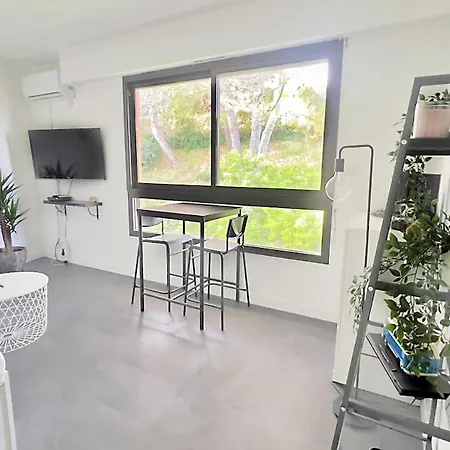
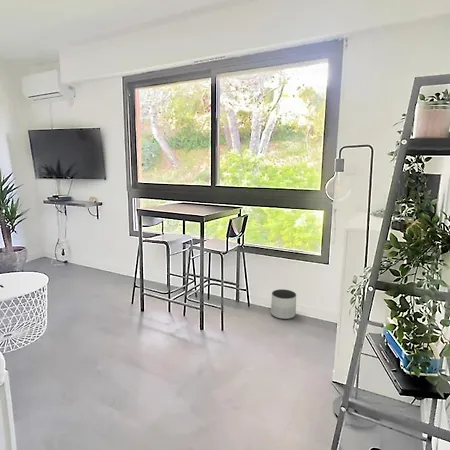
+ planter (283, 304)
